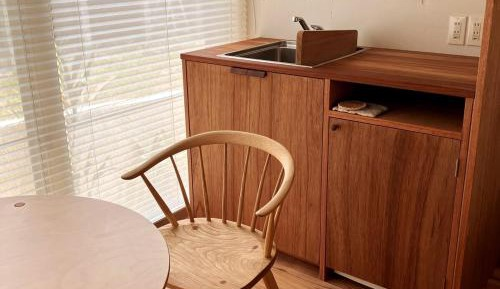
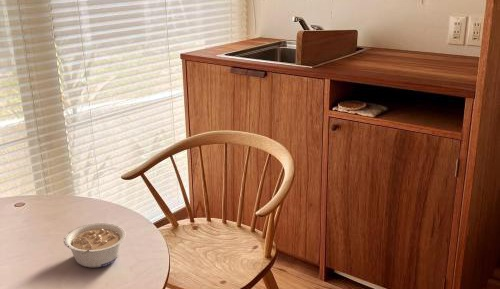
+ legume (96, 245)
